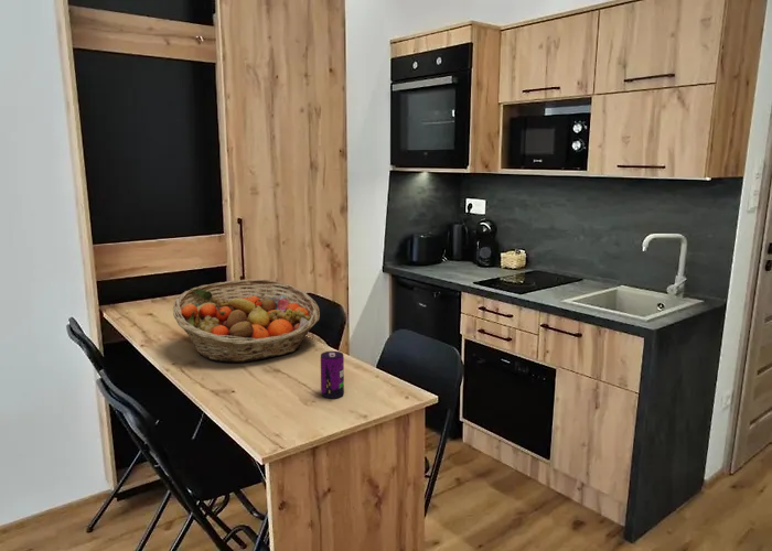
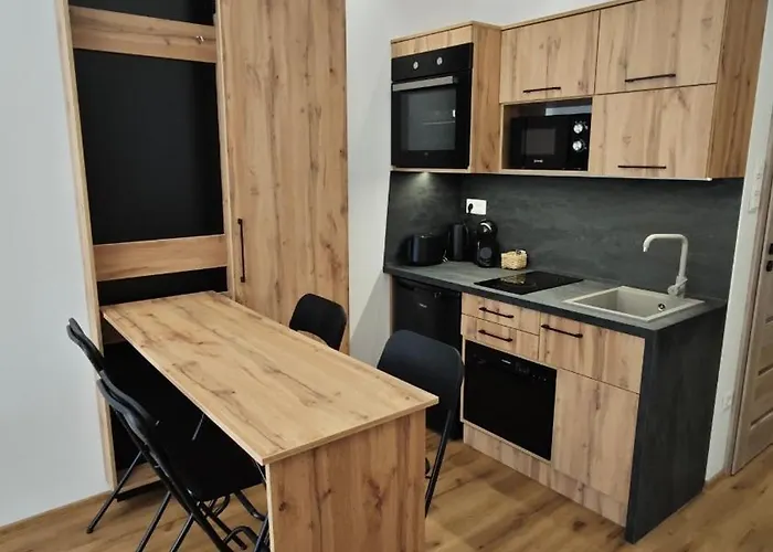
- fruit basket (248, 318)
- beverage can (332, 374)
